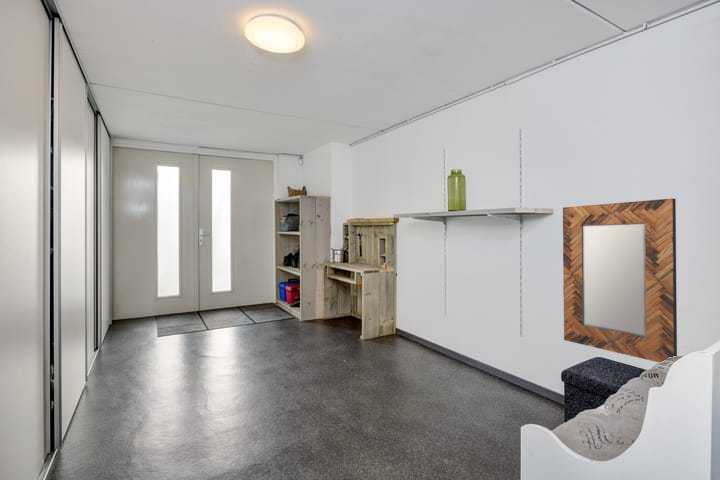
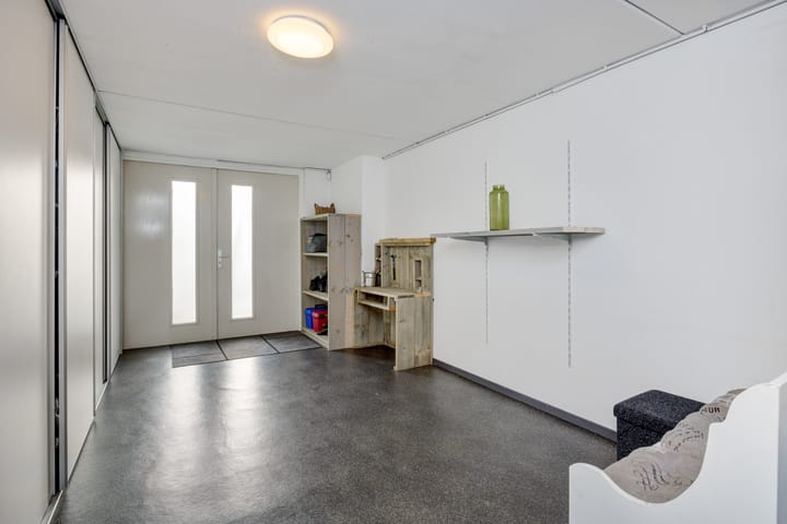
- home mirror (613, 277)
